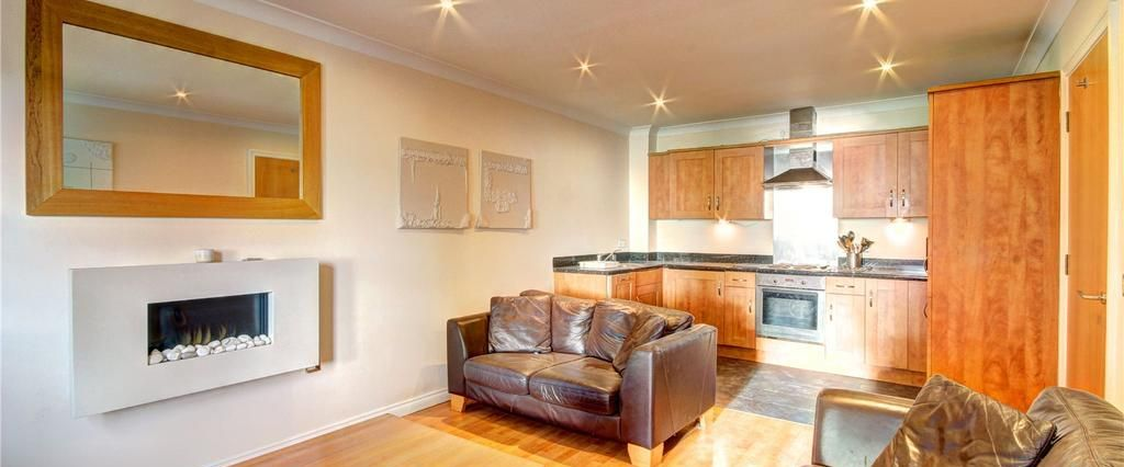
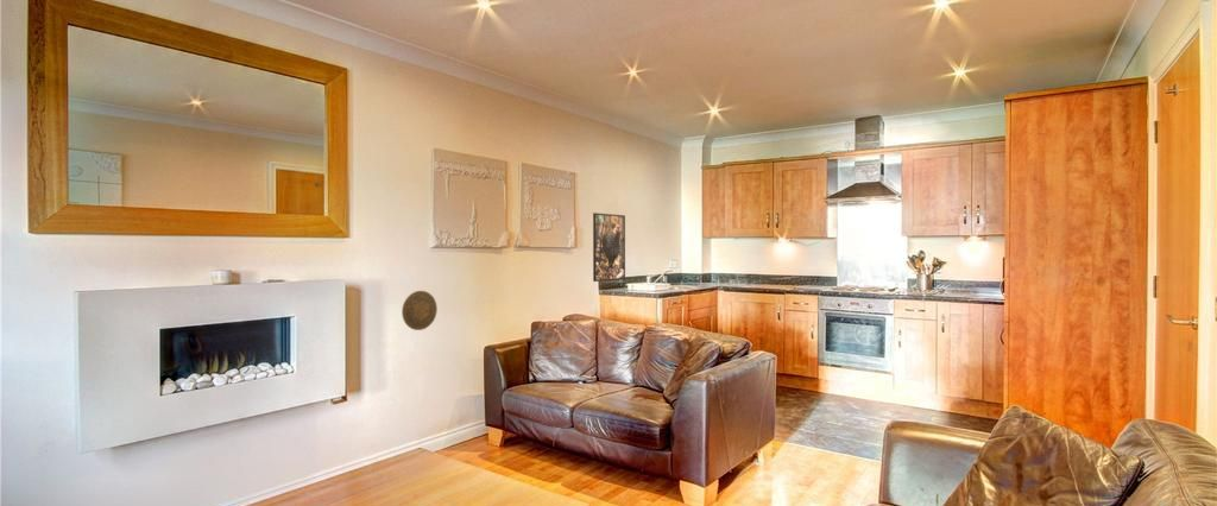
+ decorative plate (421, 310)
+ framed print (610, 247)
